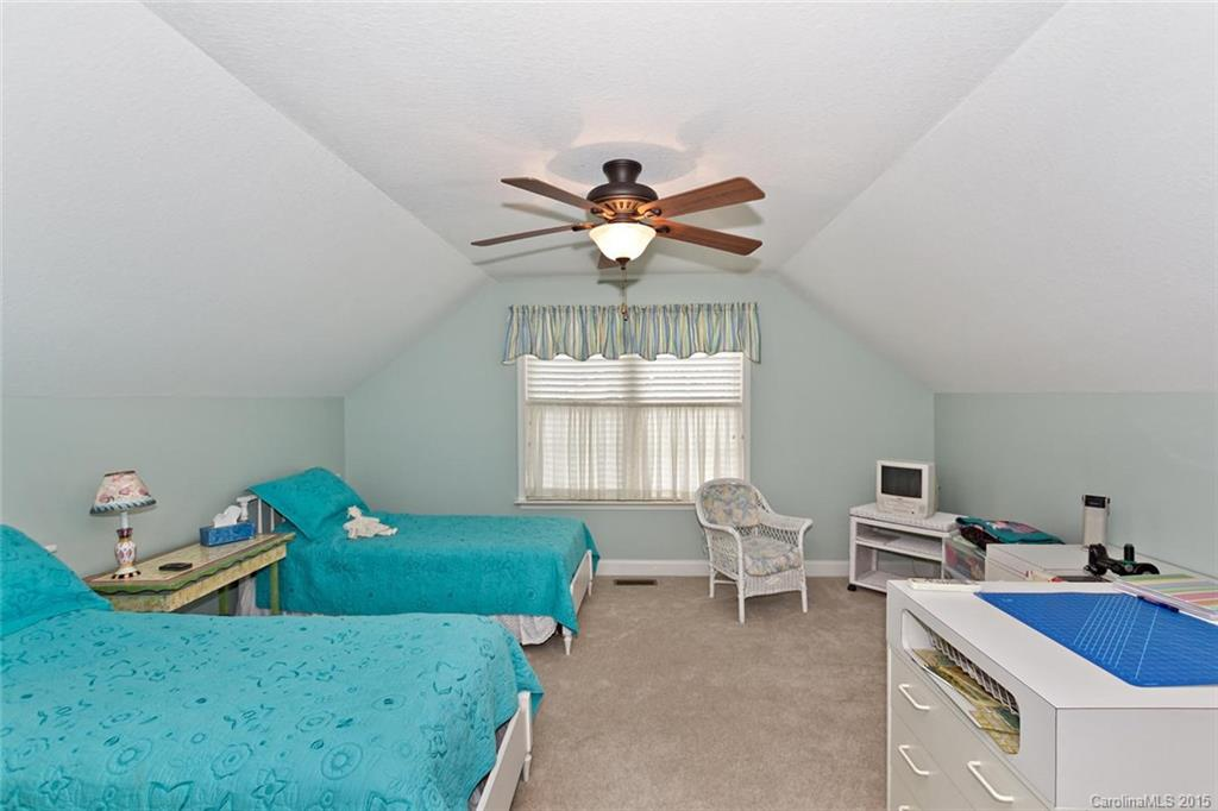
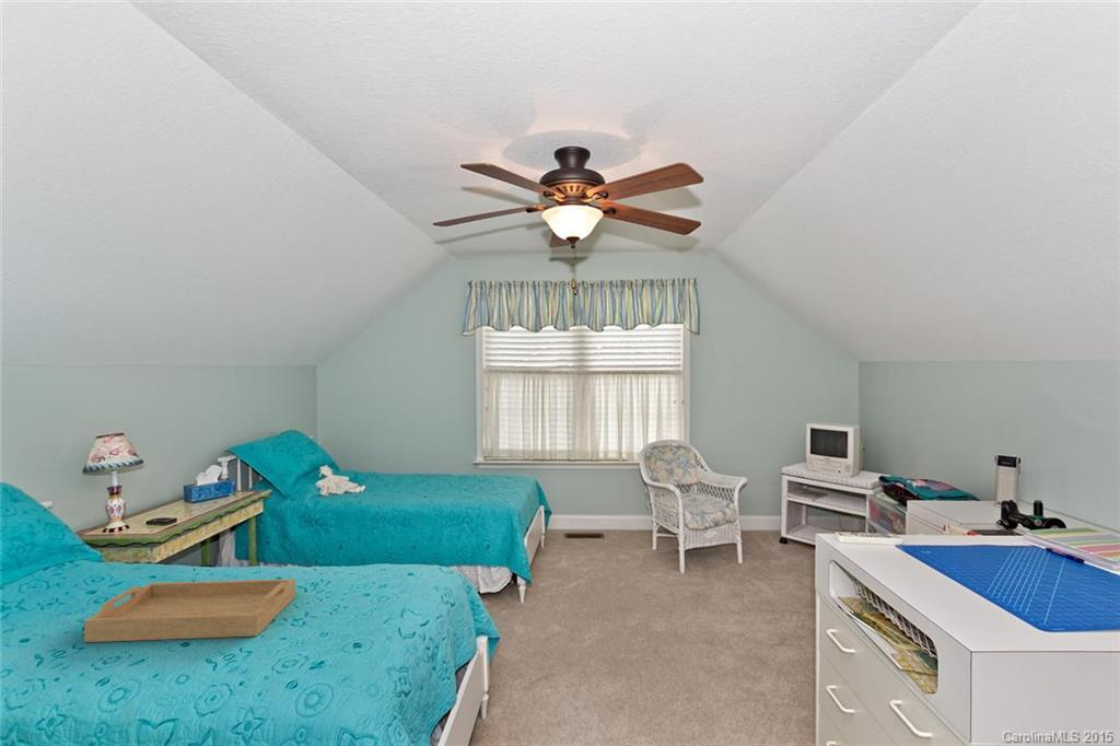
+ serving tray (199, 604)
